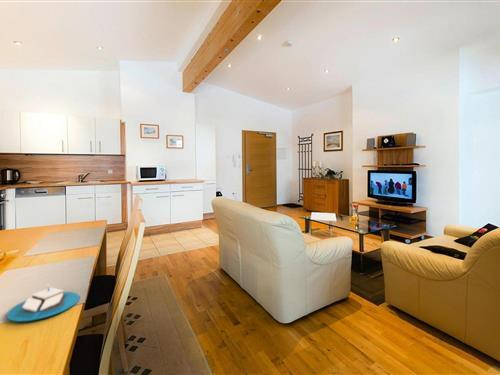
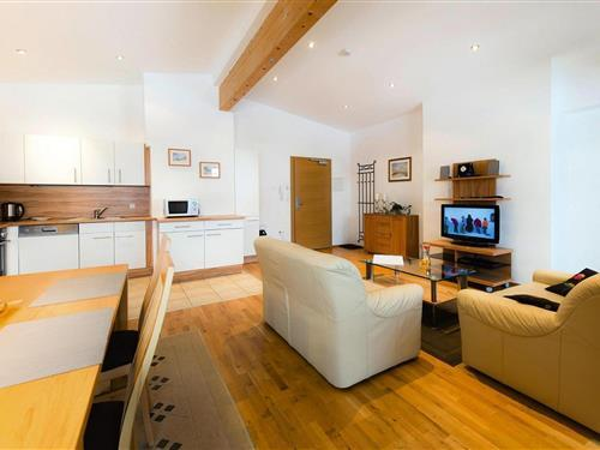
- candle (45, 296)
